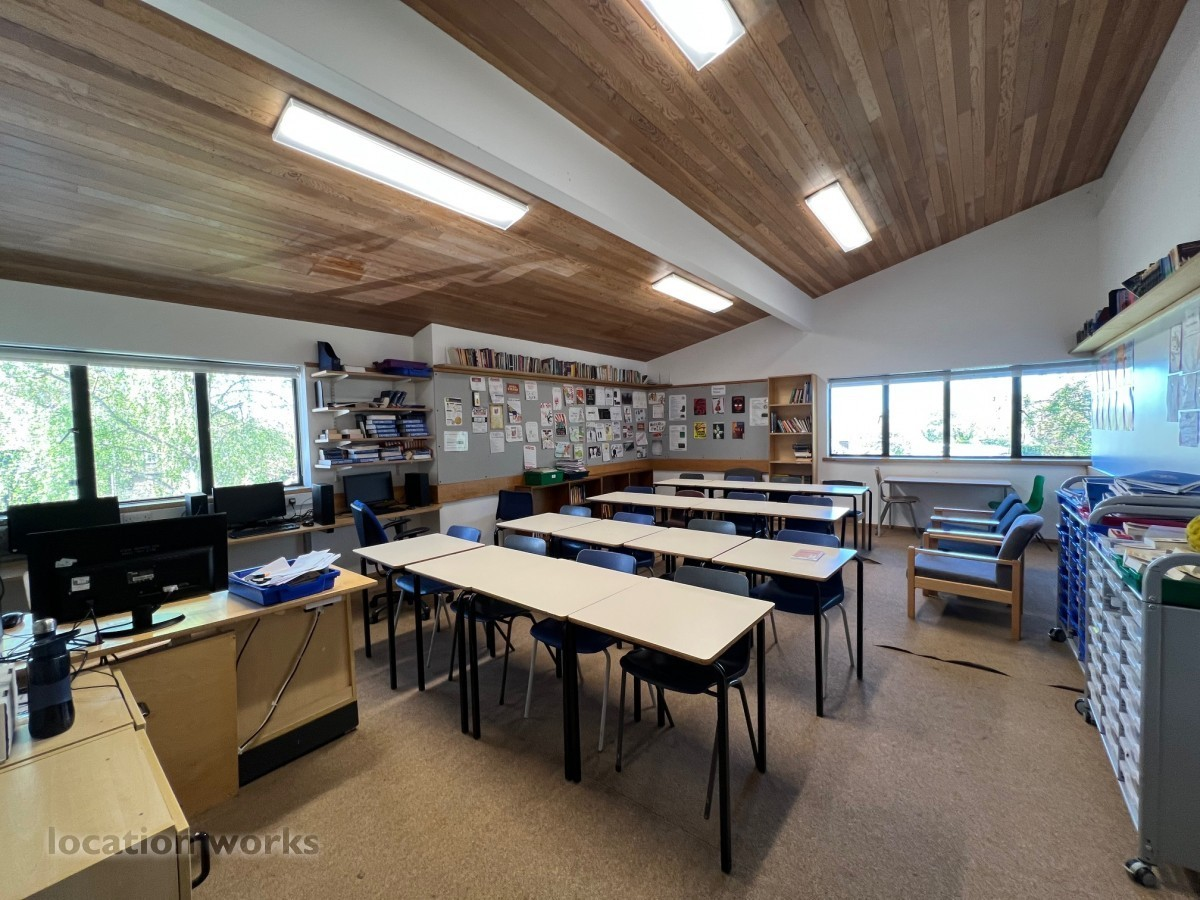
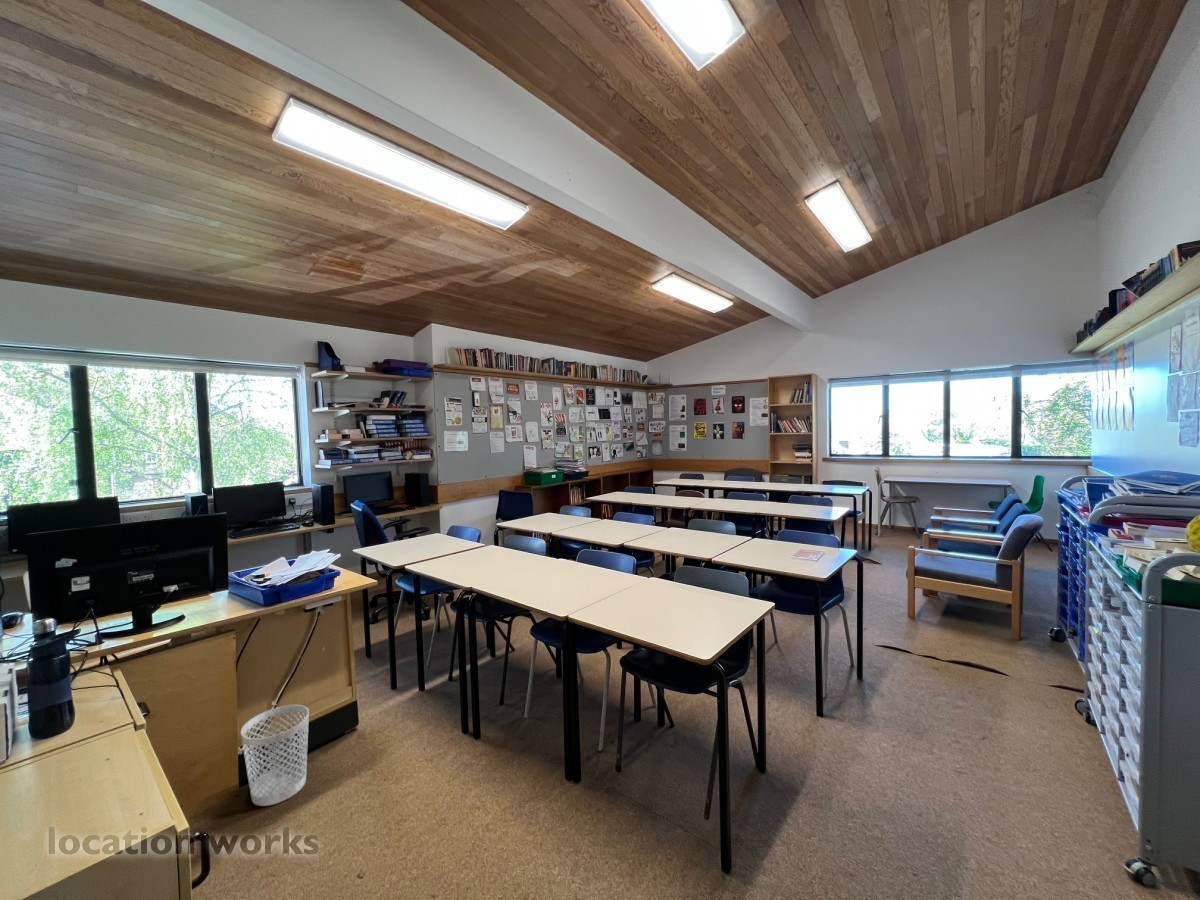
+ wastebasket (278, 755)
